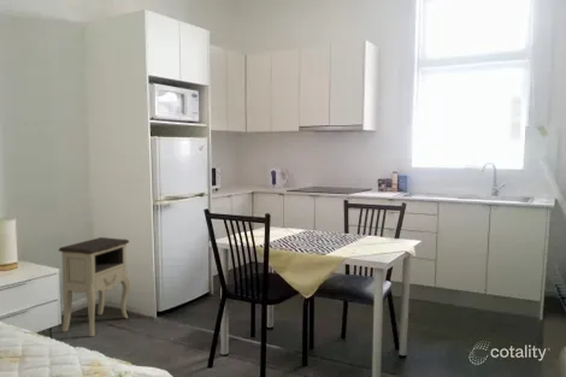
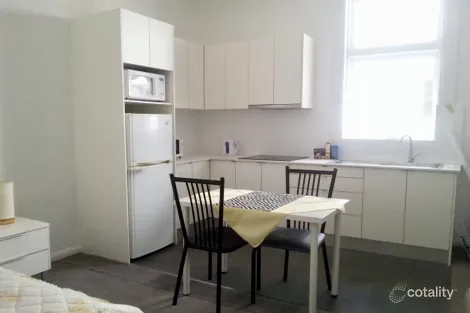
- nightstand (96, 283)
